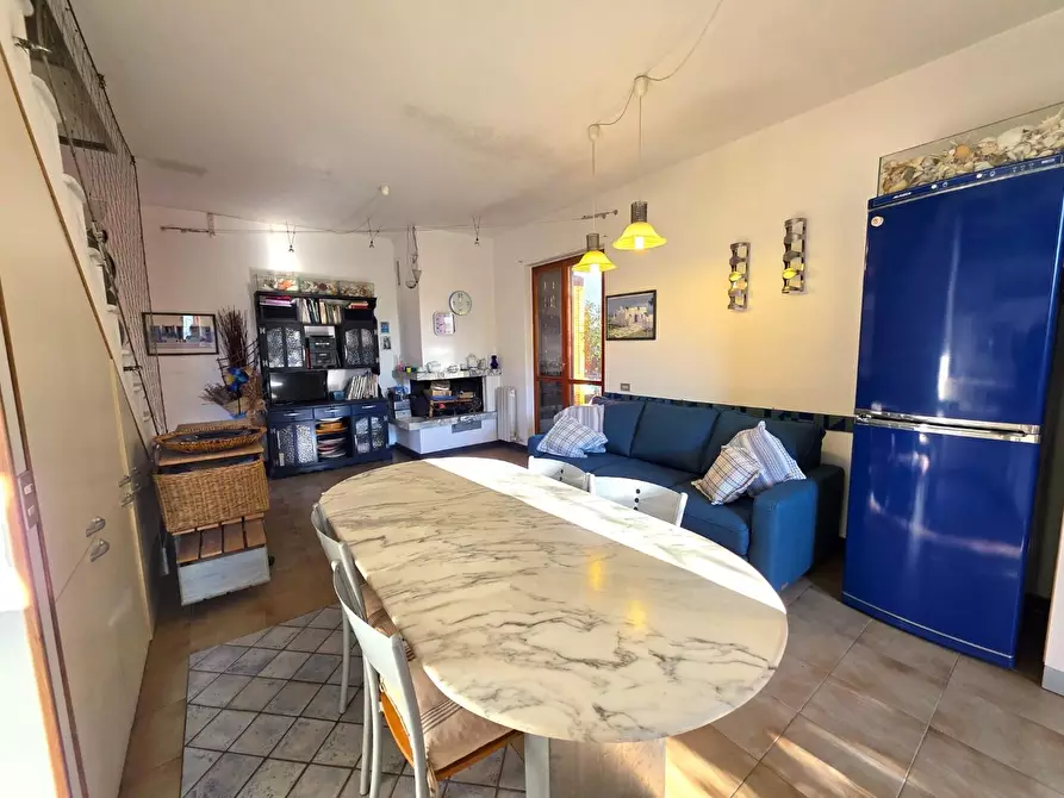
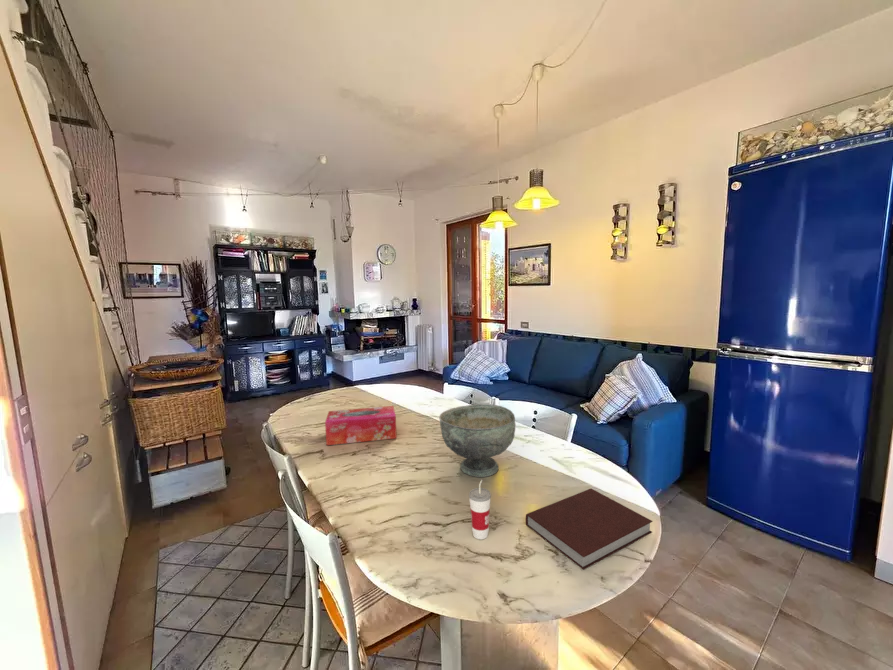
+ decorative bowl (478, 441)
+ notebook (587, 522)
+ tissue box (361, 424)
+ cup (480, 506)
